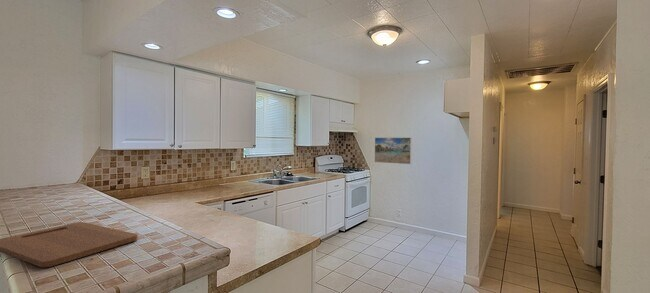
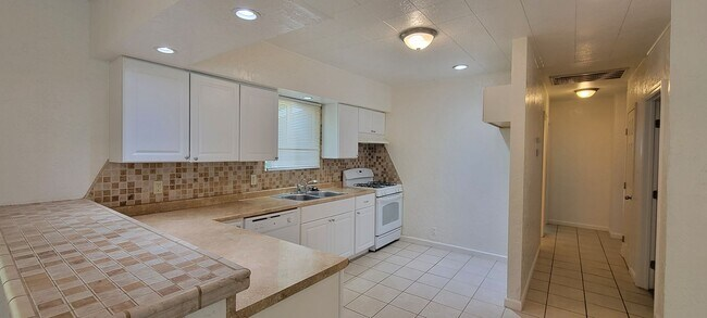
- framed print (392, 150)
- cutting board (66, 240)
